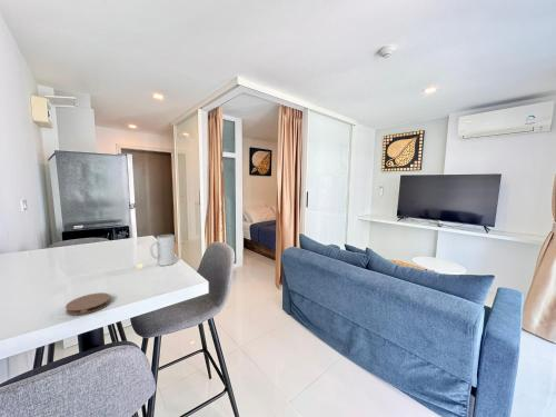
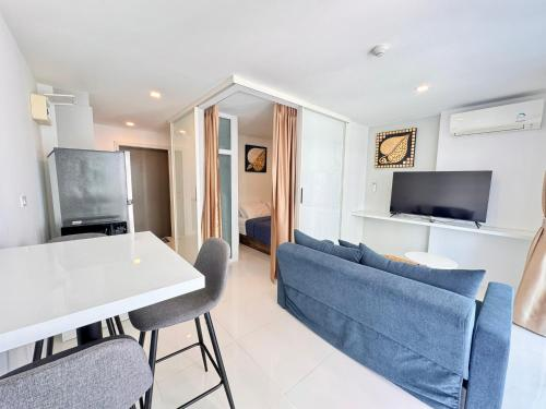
- mug (162, 250)
- coaster (89, 302)
